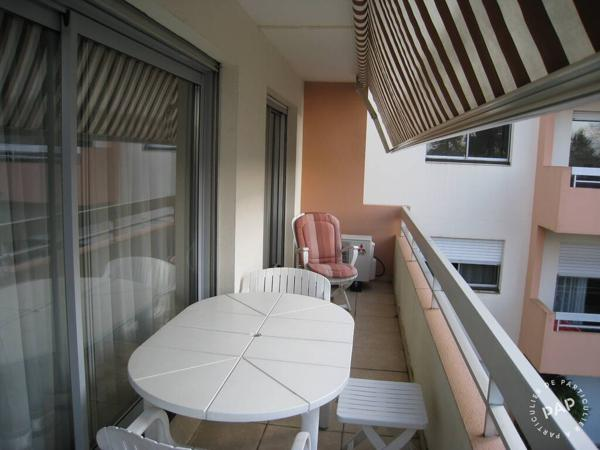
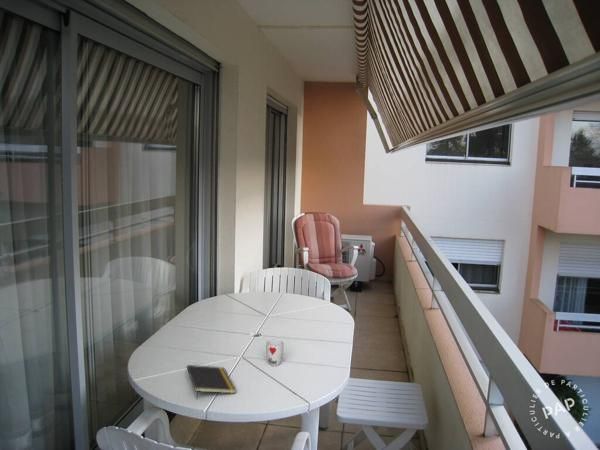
+ cup (274, 353)
+ notepad (210, 378)
